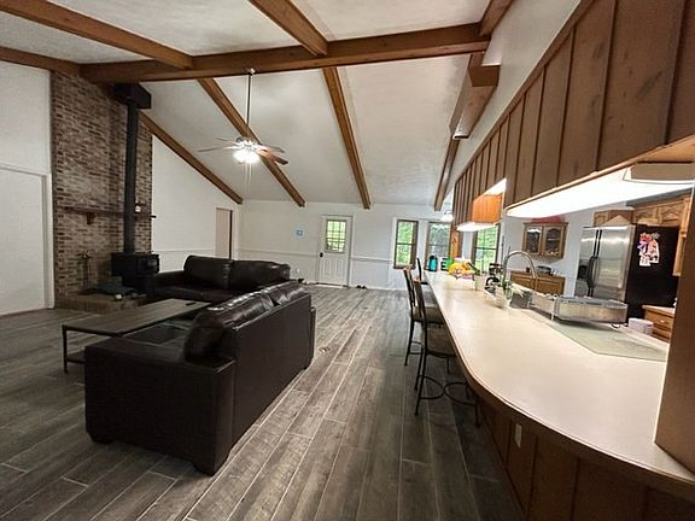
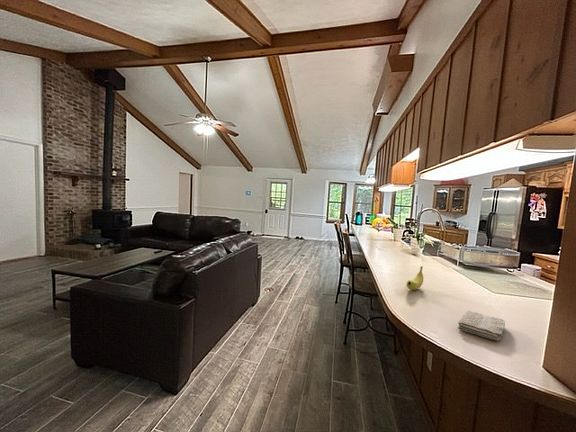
+ washcloth (482, 323)
+ fruit (415, 278)
